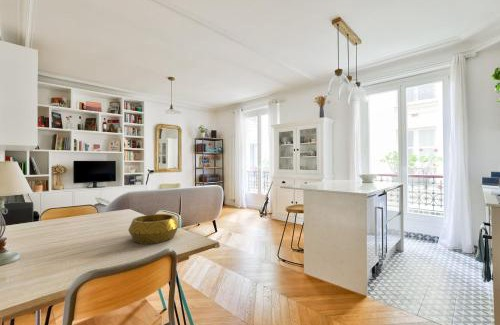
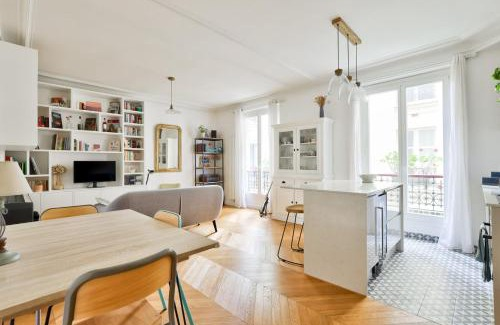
- decorative bowl (154, 227)
